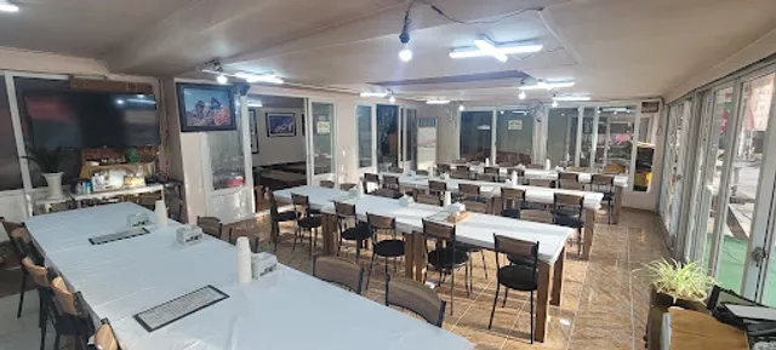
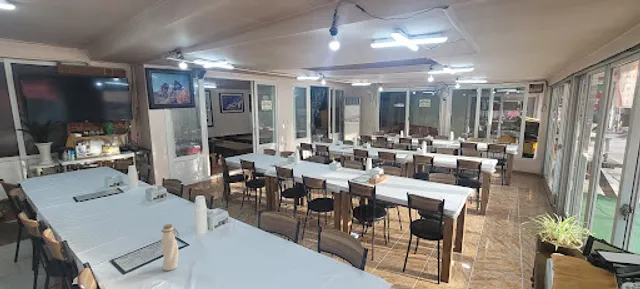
+ water bottle (170, 246)
